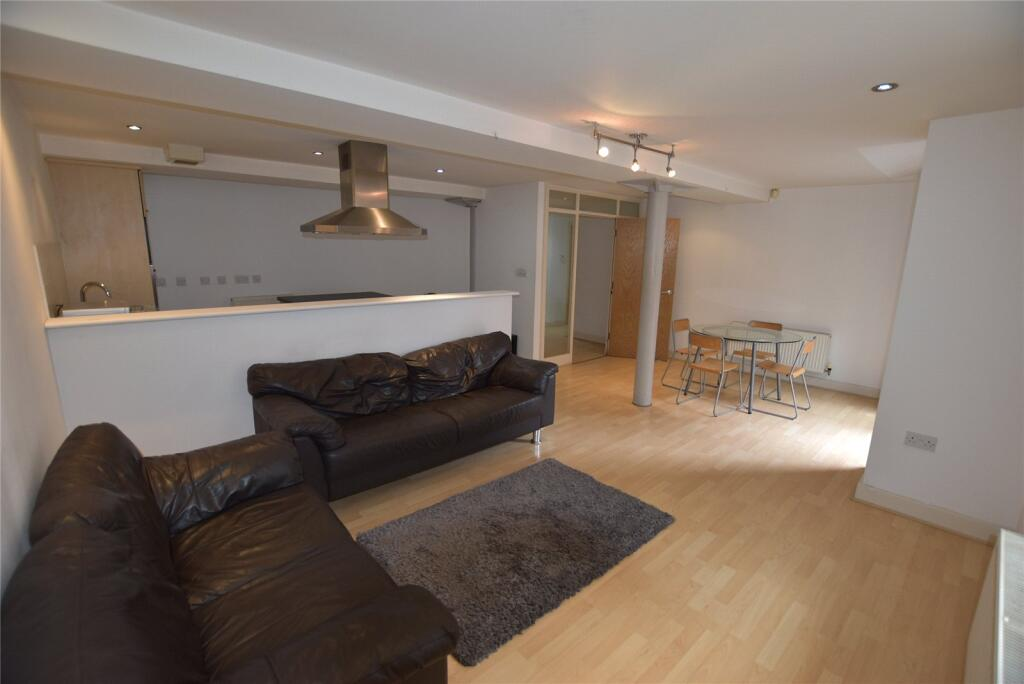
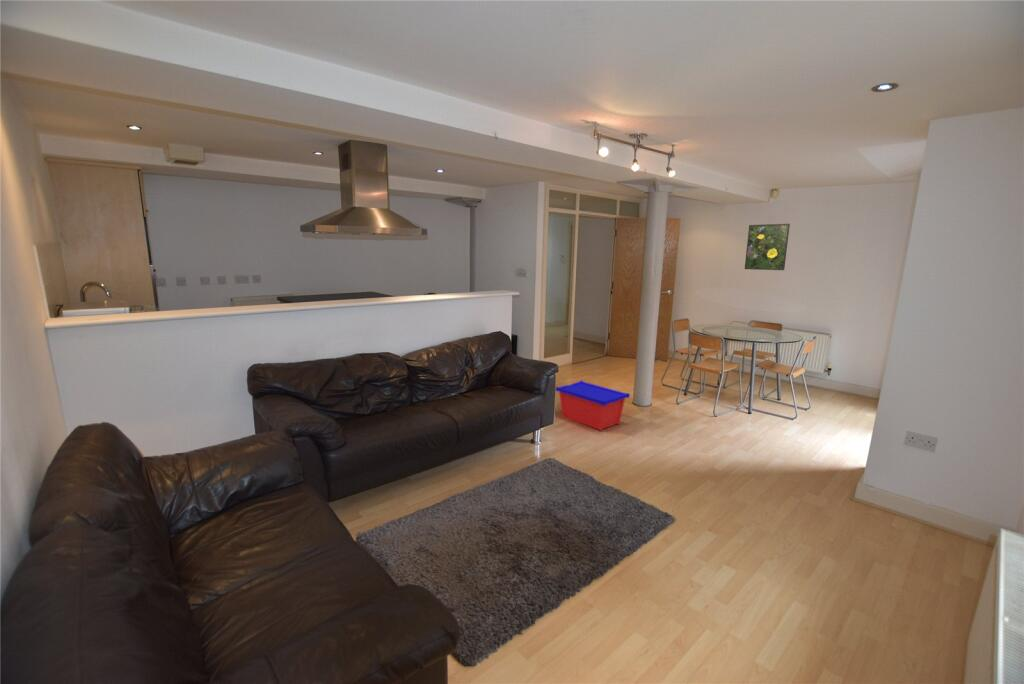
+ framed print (766, 247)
+ storage bin (591, 405)
